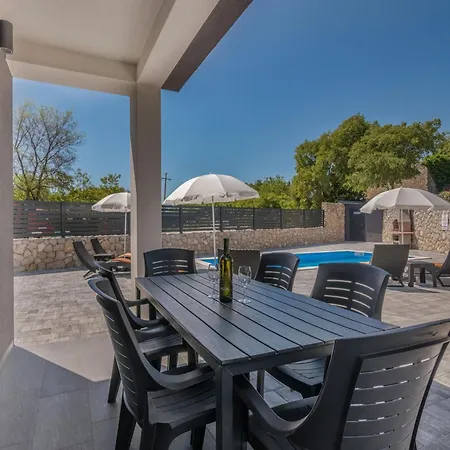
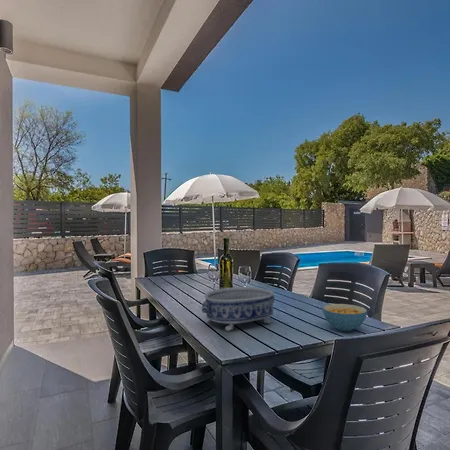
+ cereal bowl (344, 319)
+ decorative bowl (240, 307)
